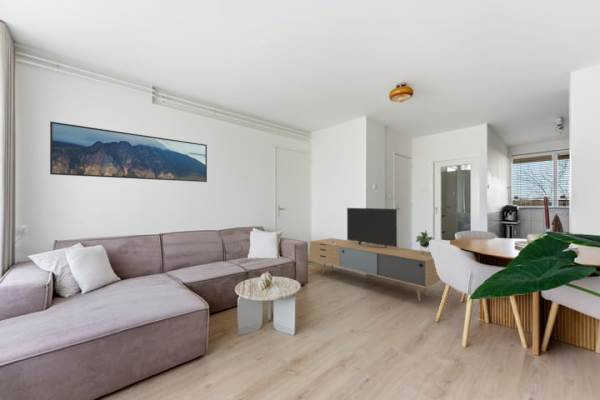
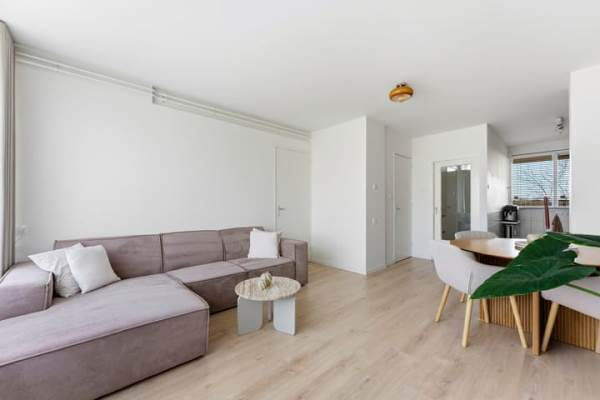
- media console (368, 245)
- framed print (141, 157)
